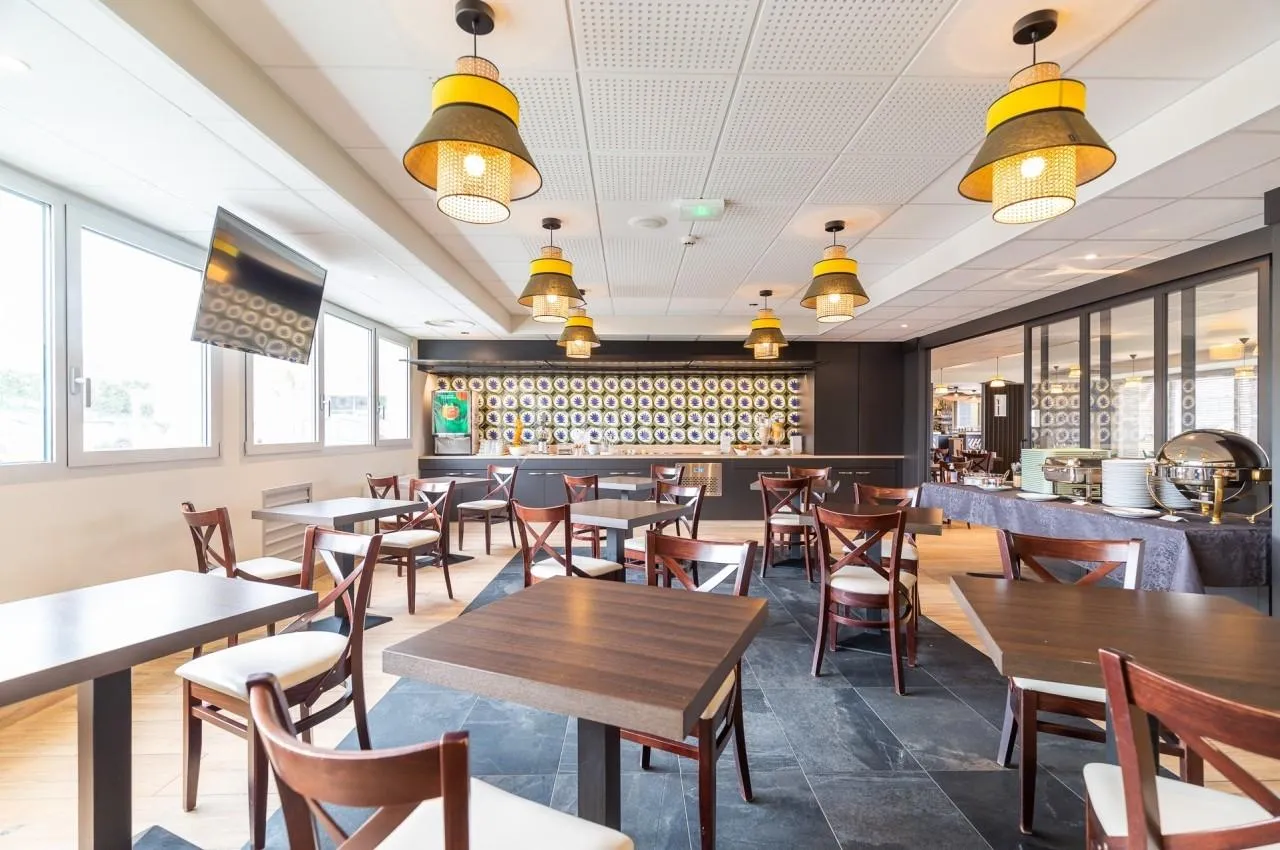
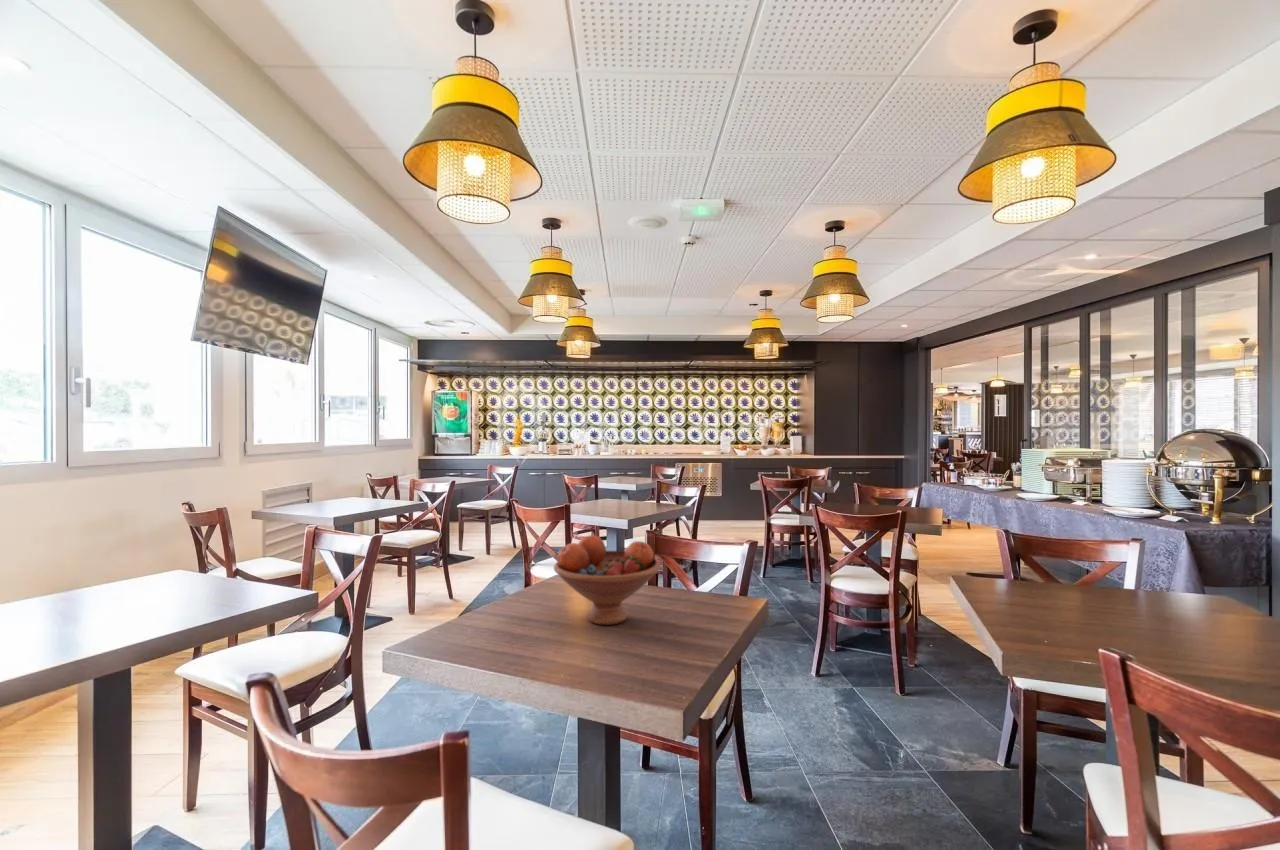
+ fruit bowl (607, 580)
